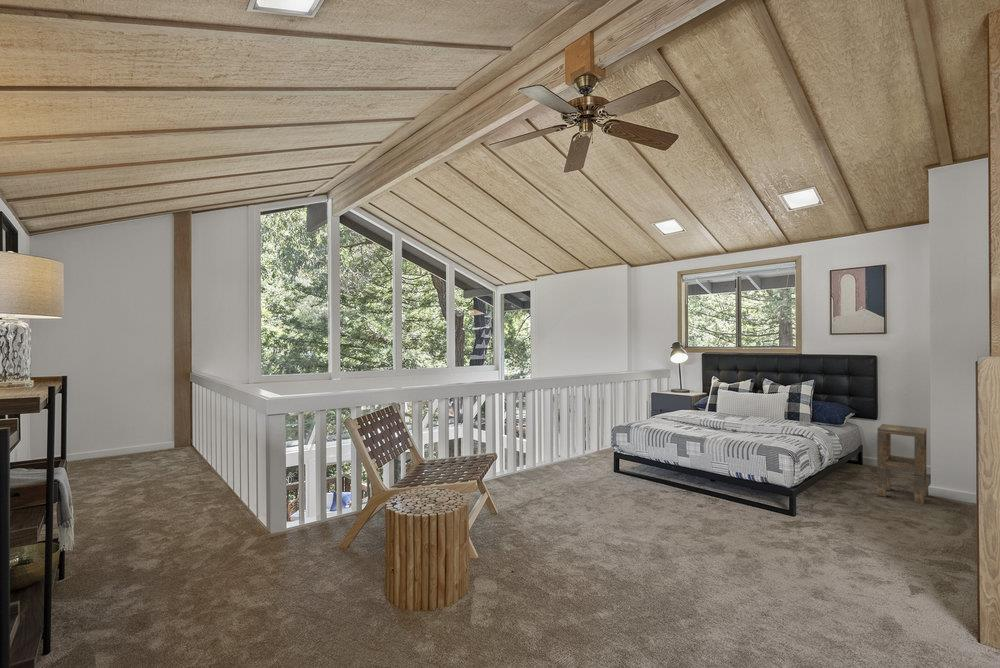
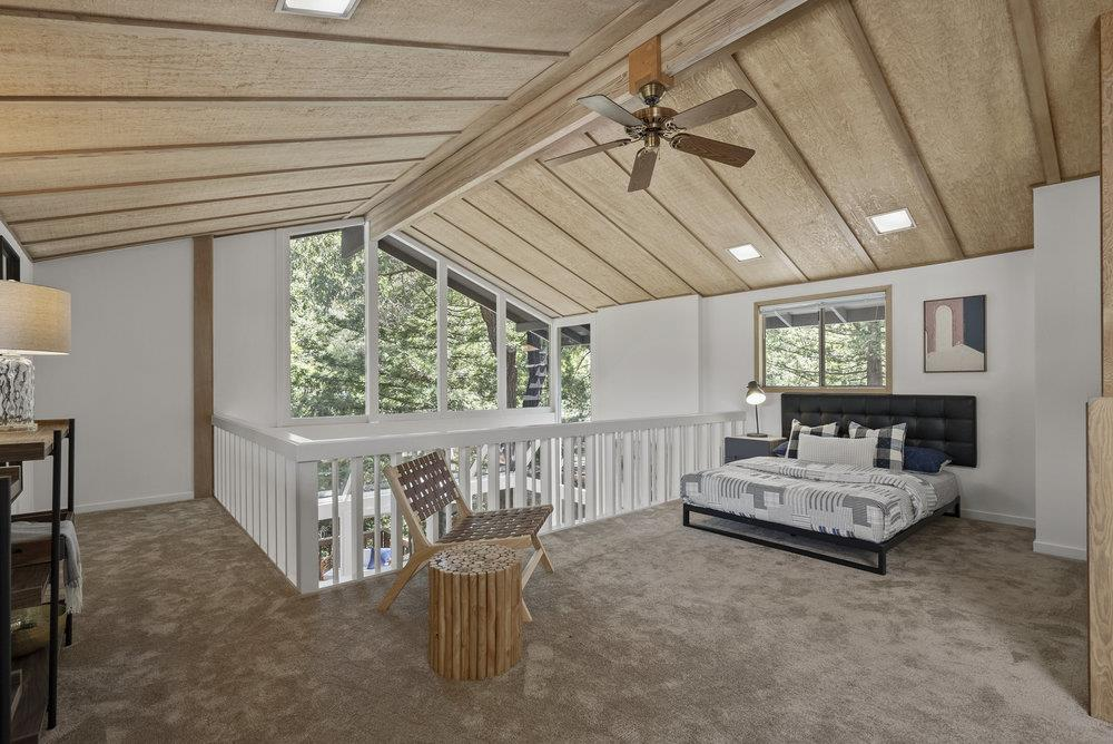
- side table (901, 461)
